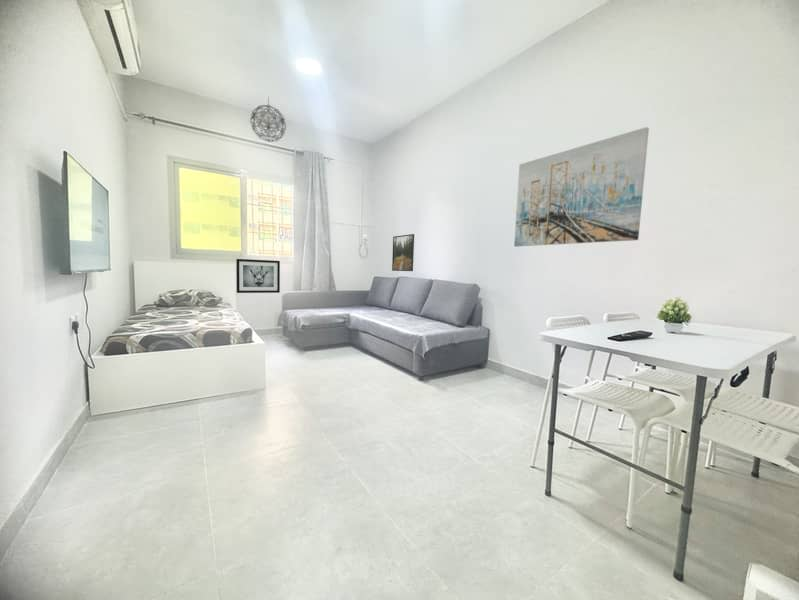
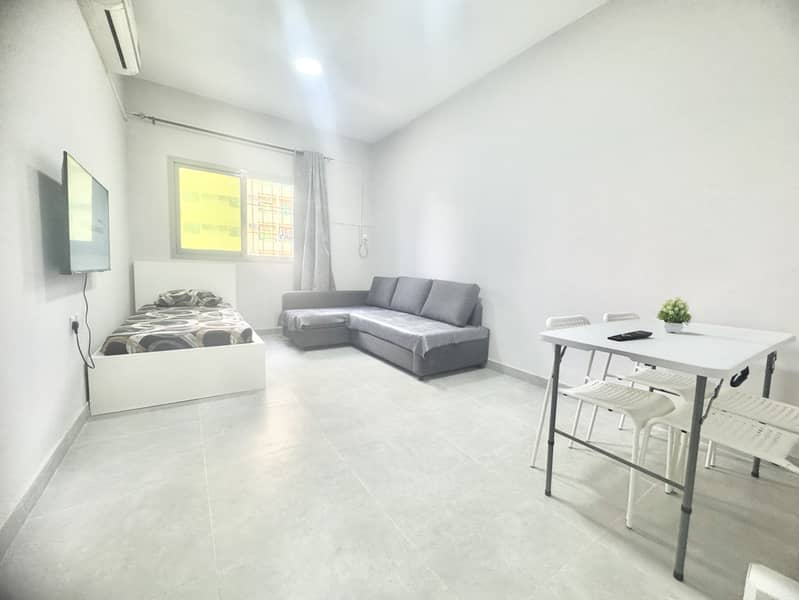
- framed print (402, 253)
- wall art (258, 276)
- pendant light (268, 119)
- wall art (570, 196)
